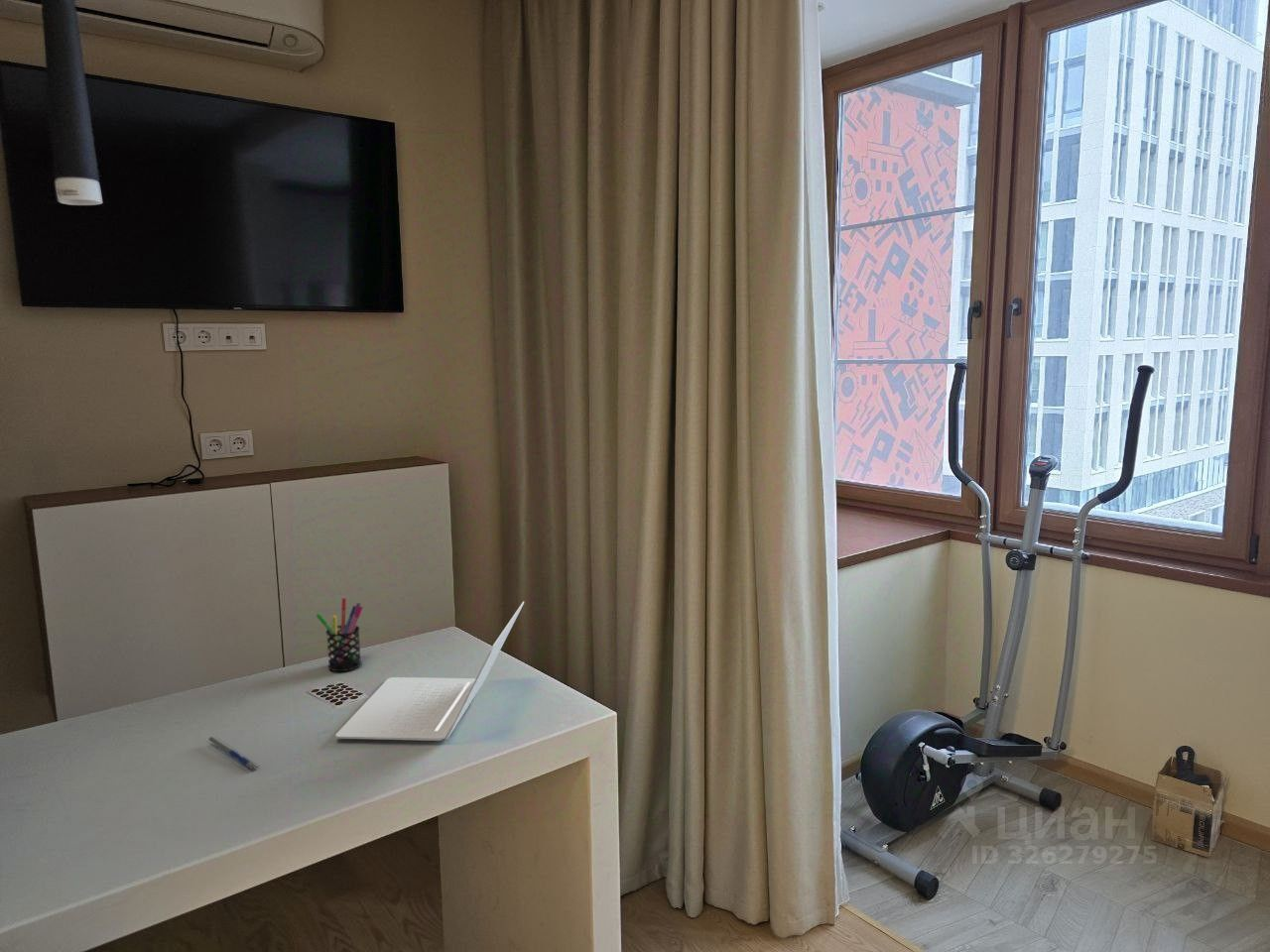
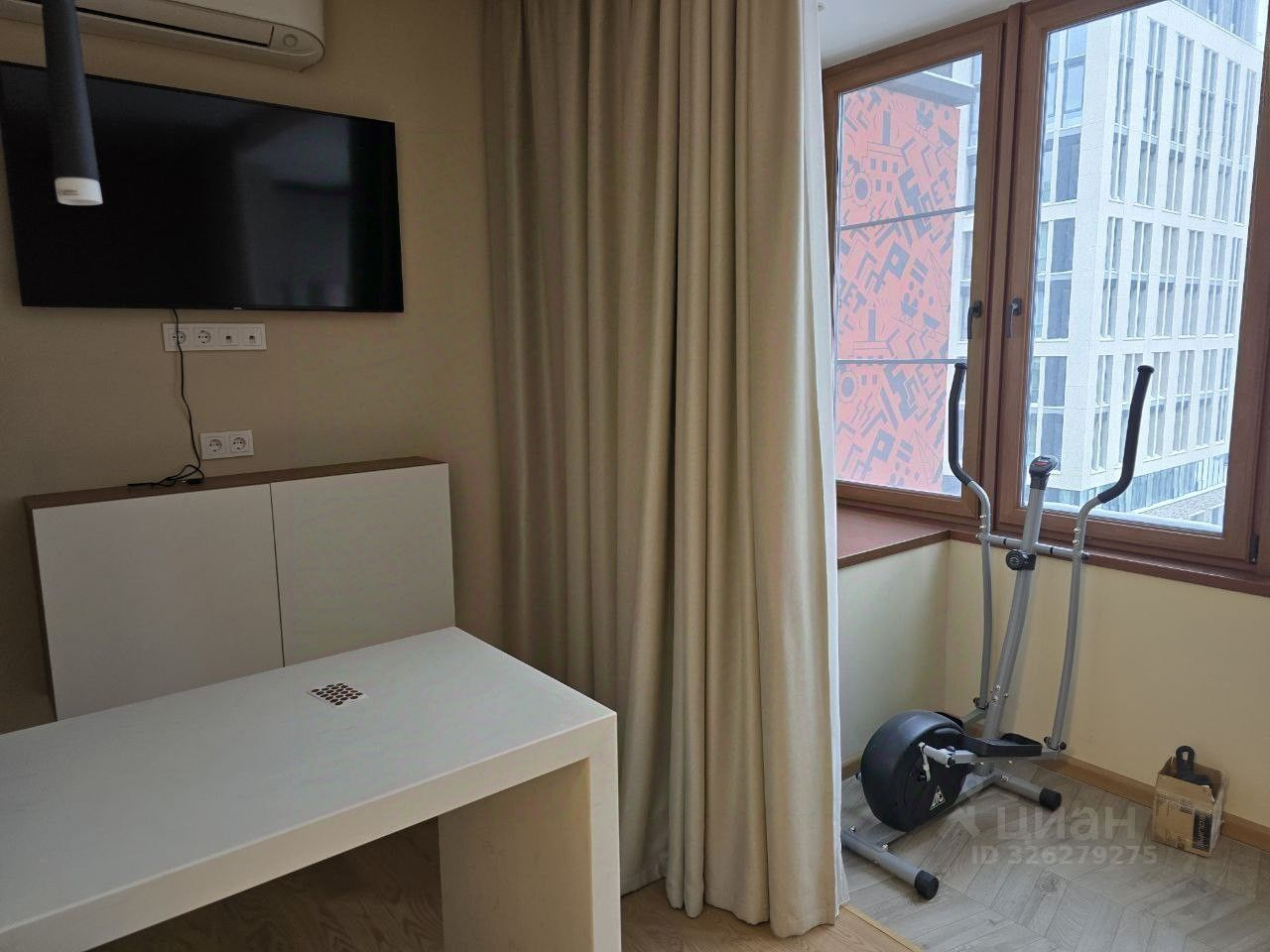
- laptop (437, 678)
- pen (231, 752)
- pen holder (339, 634)
